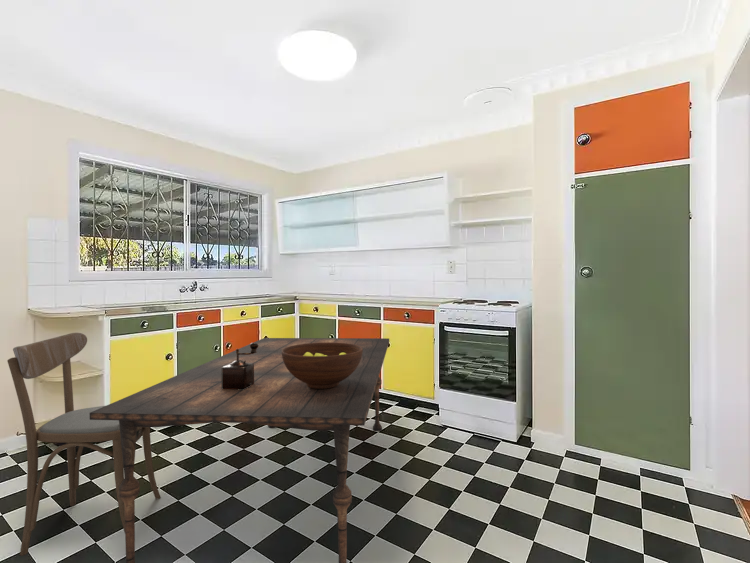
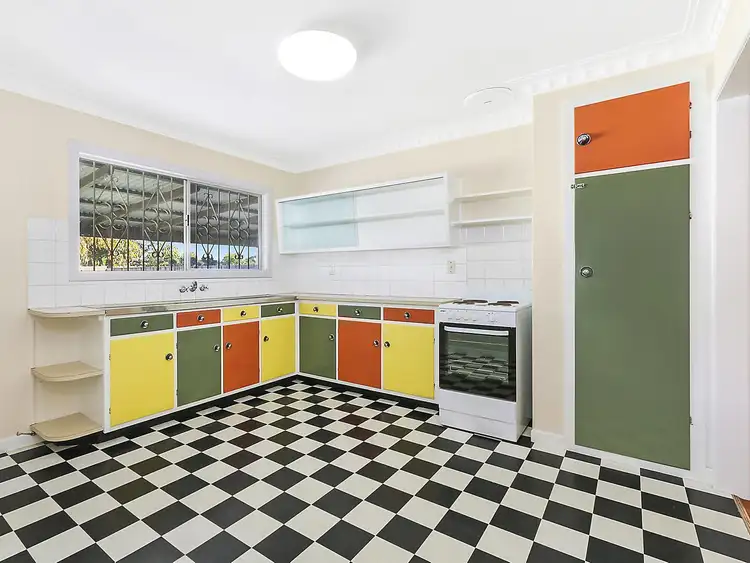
- dining table (294, 422)
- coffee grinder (241, 364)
- dining chair (88, 430)
- fruit bowl (322, 366)
